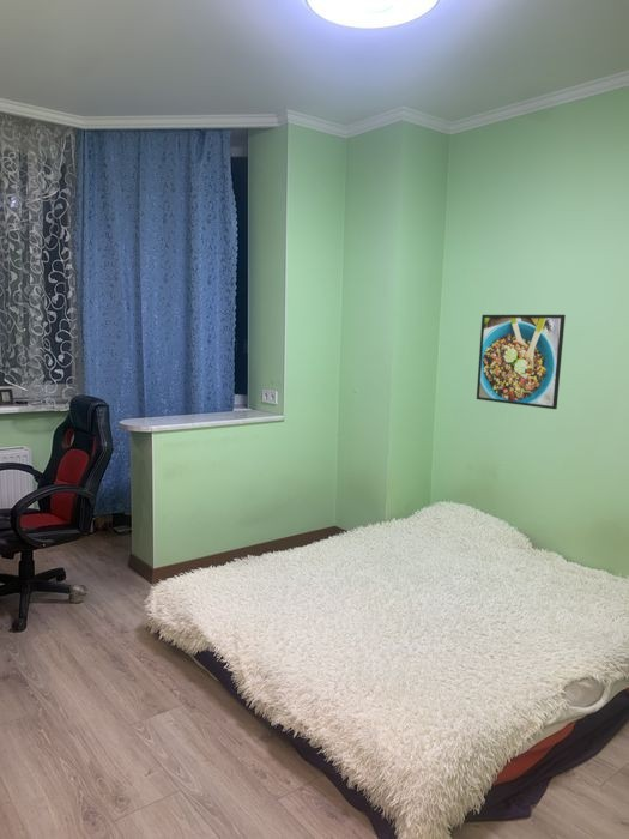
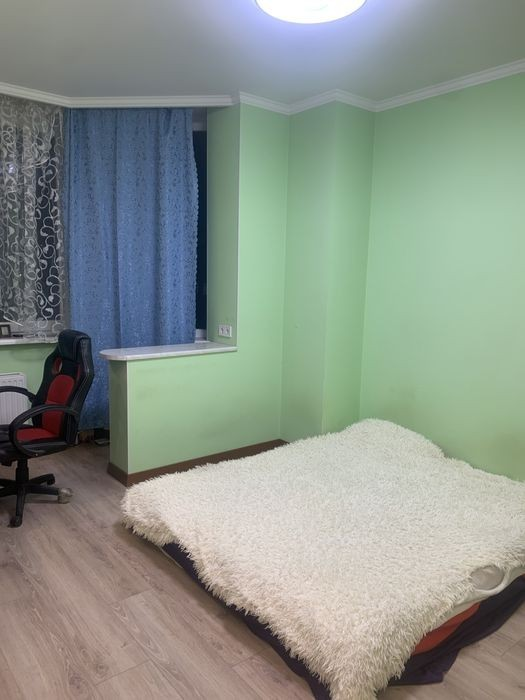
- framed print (518, 360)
